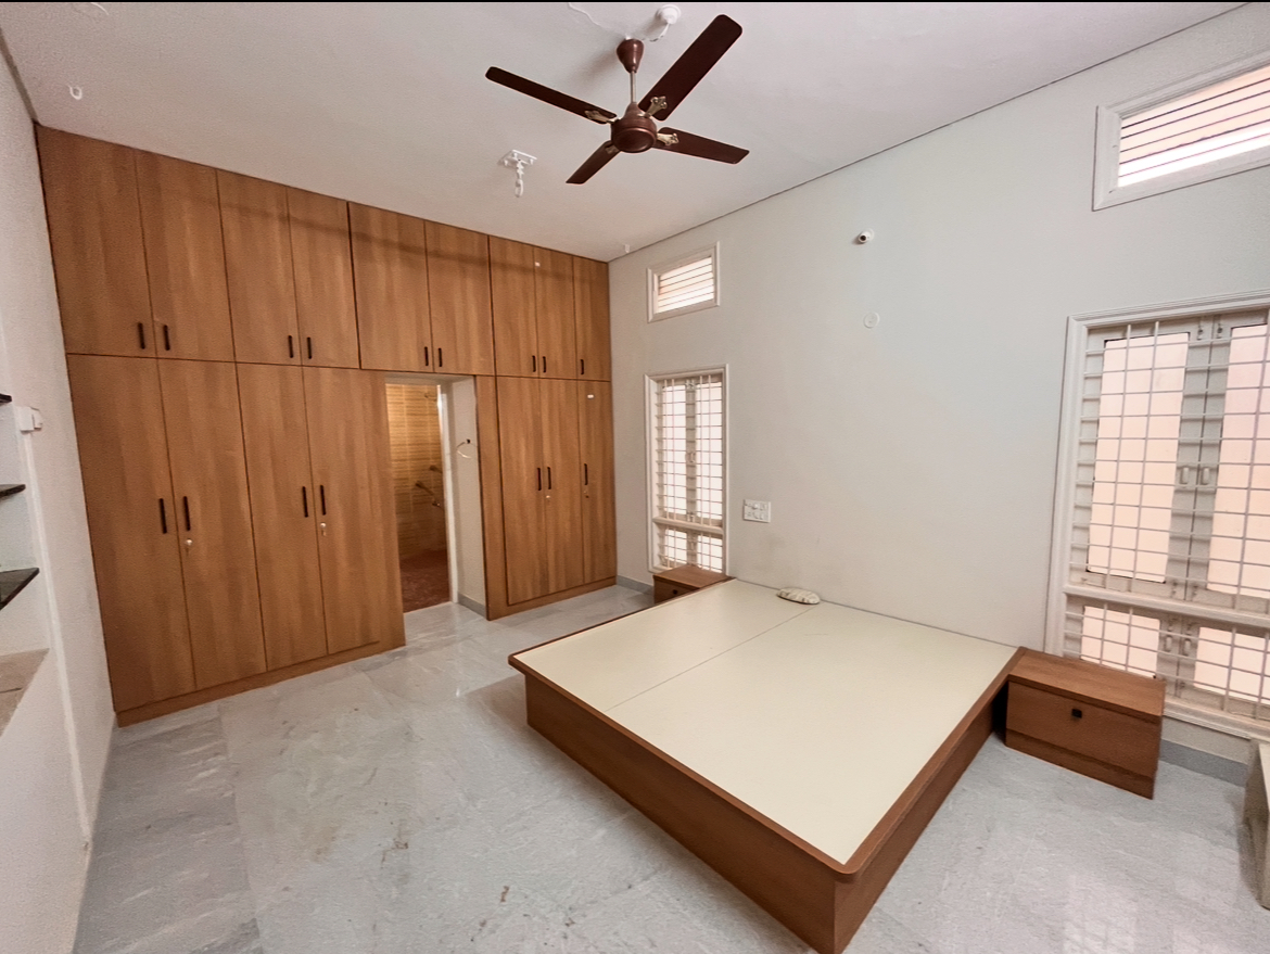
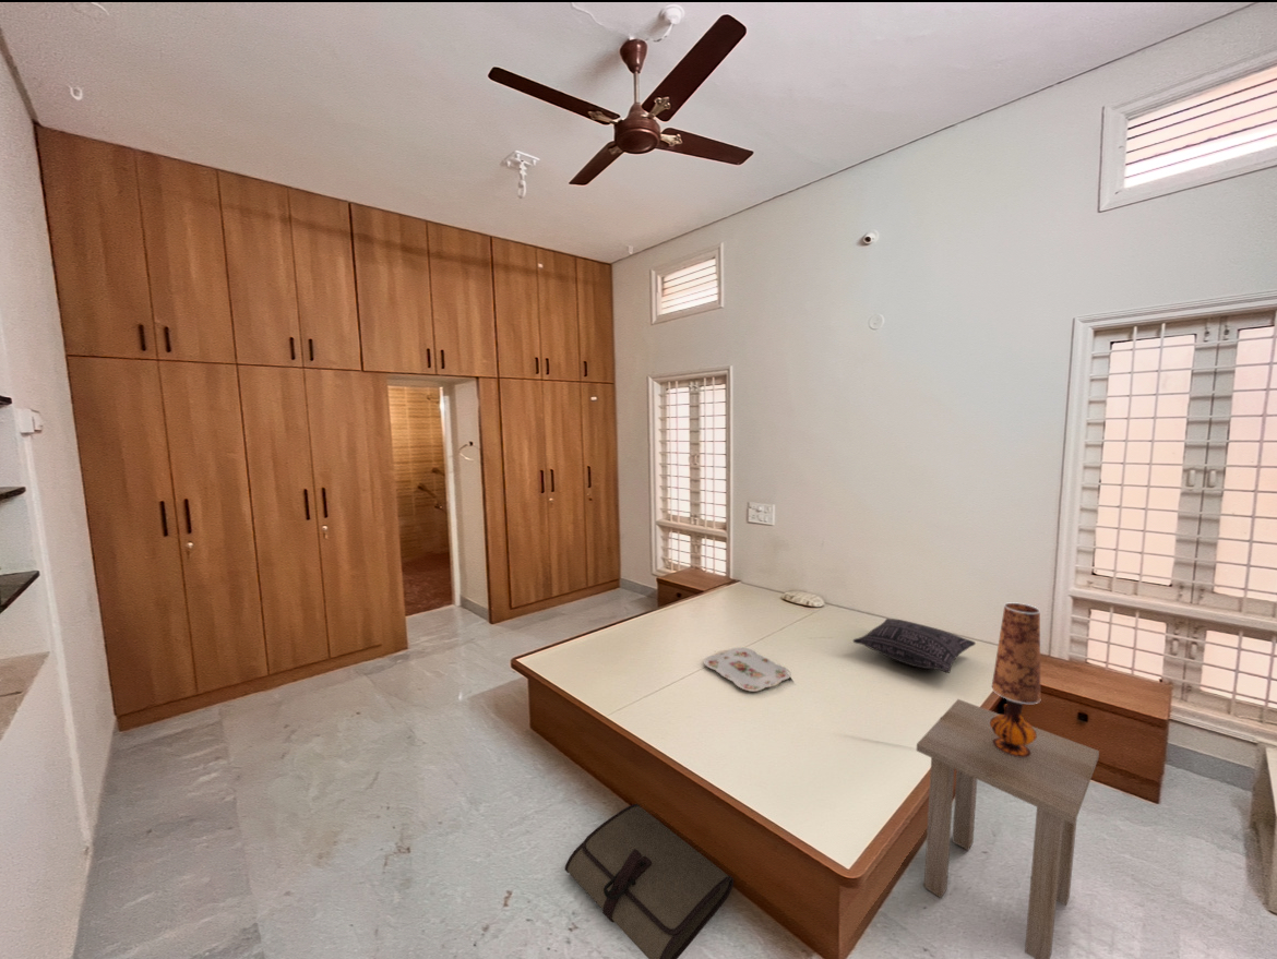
+ tool roll (646, 864)
+ serving tray (745, 668)
+ side table (974, 820)
+ table lamp (1016, 678)
+ pillow (914, 642)
